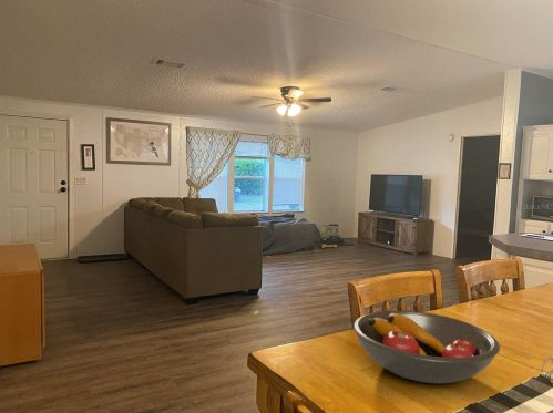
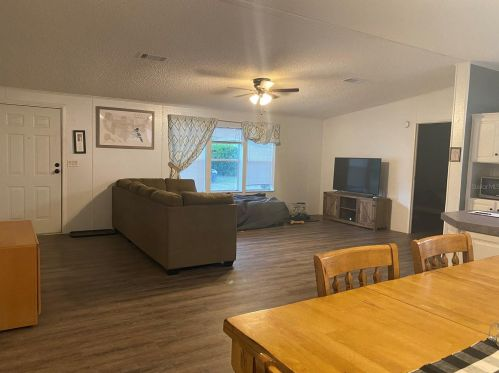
- fruit bowl (421, 344)
